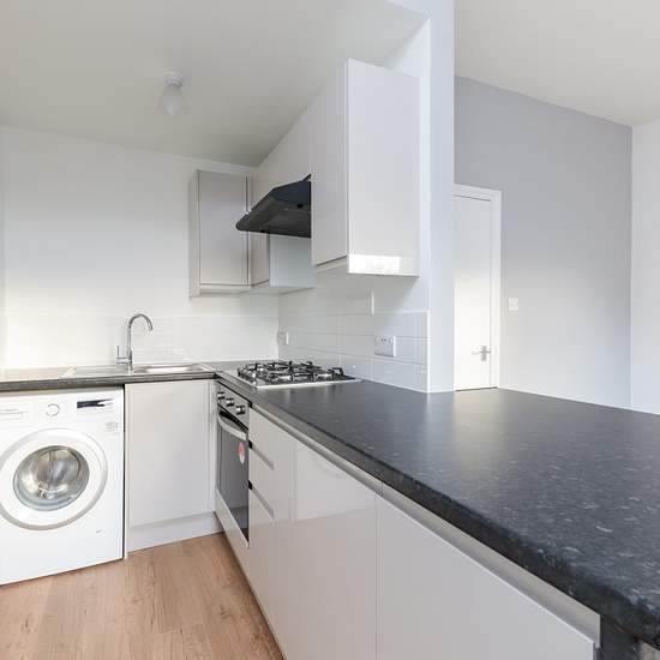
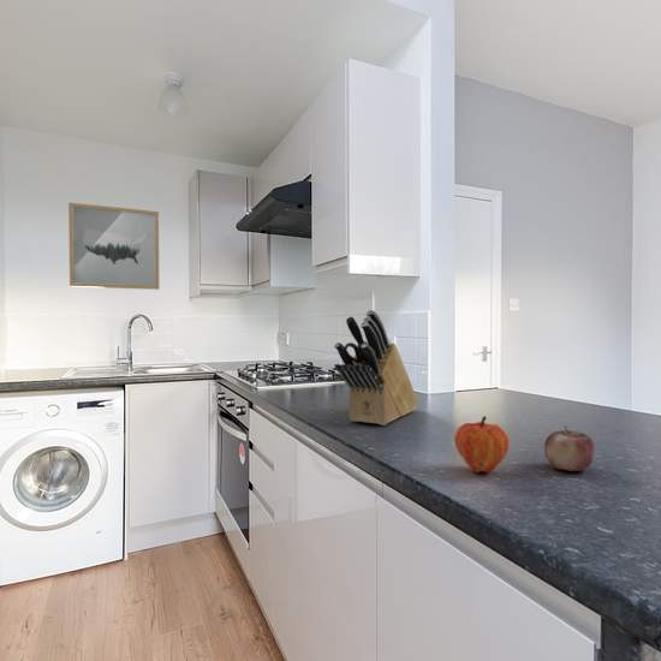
+ knife block (379, 364)
+ fruit (481, 443)
+ apple (568, 447)
+ wall art (115, 248)
